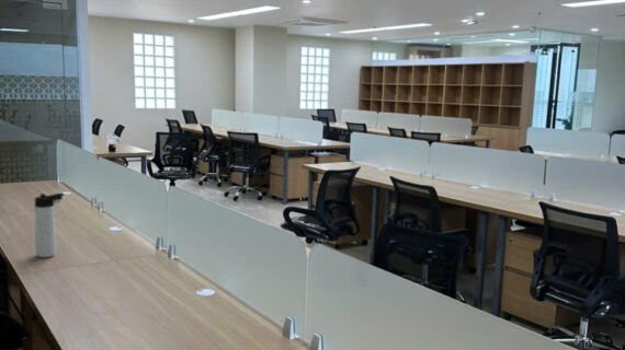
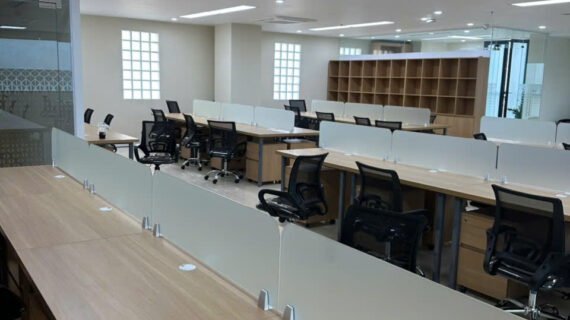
- thermos bottle (49, 224)
